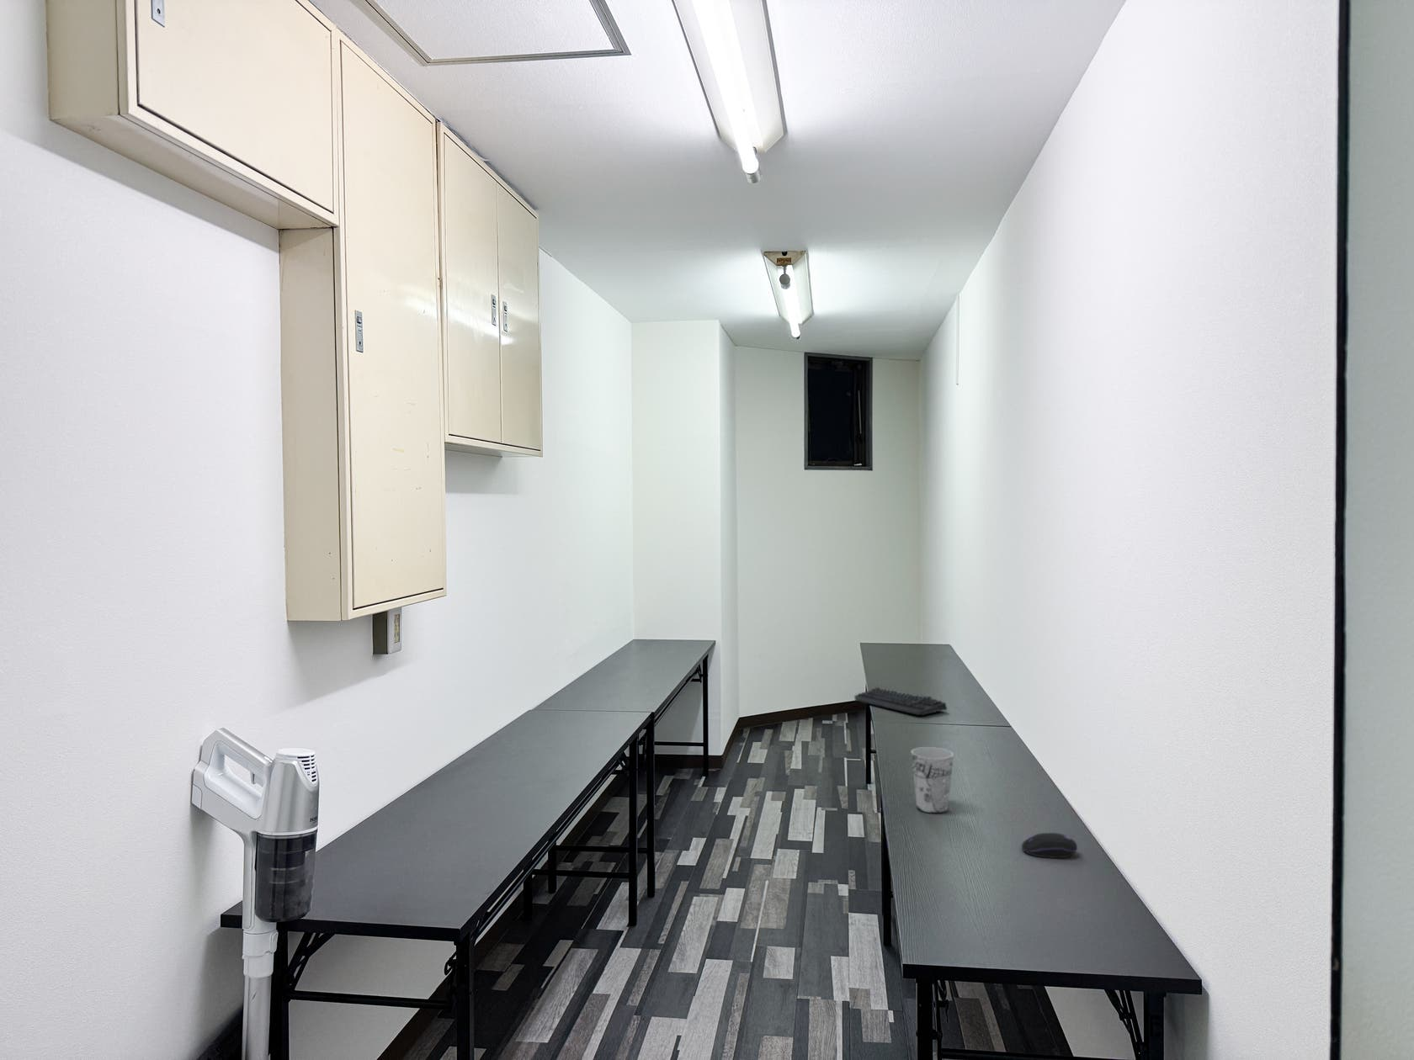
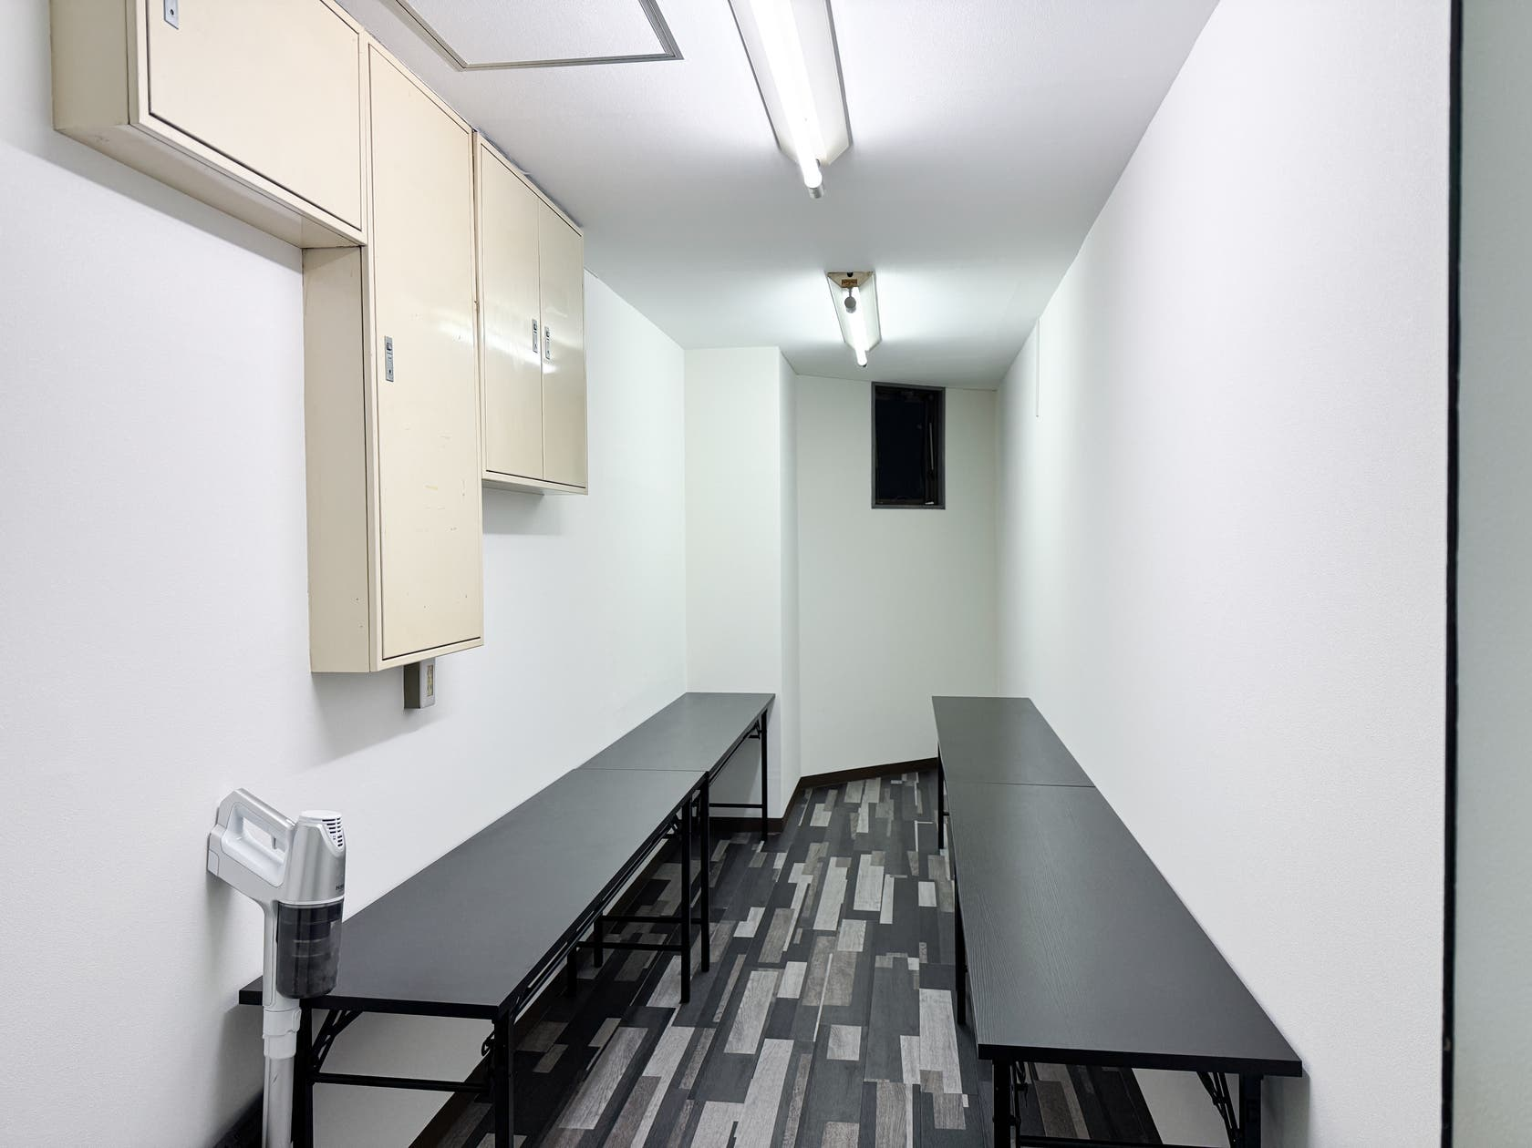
- cup (932, 779)
- keyboard (903, 699)
- computer mouse (1049, 843)
